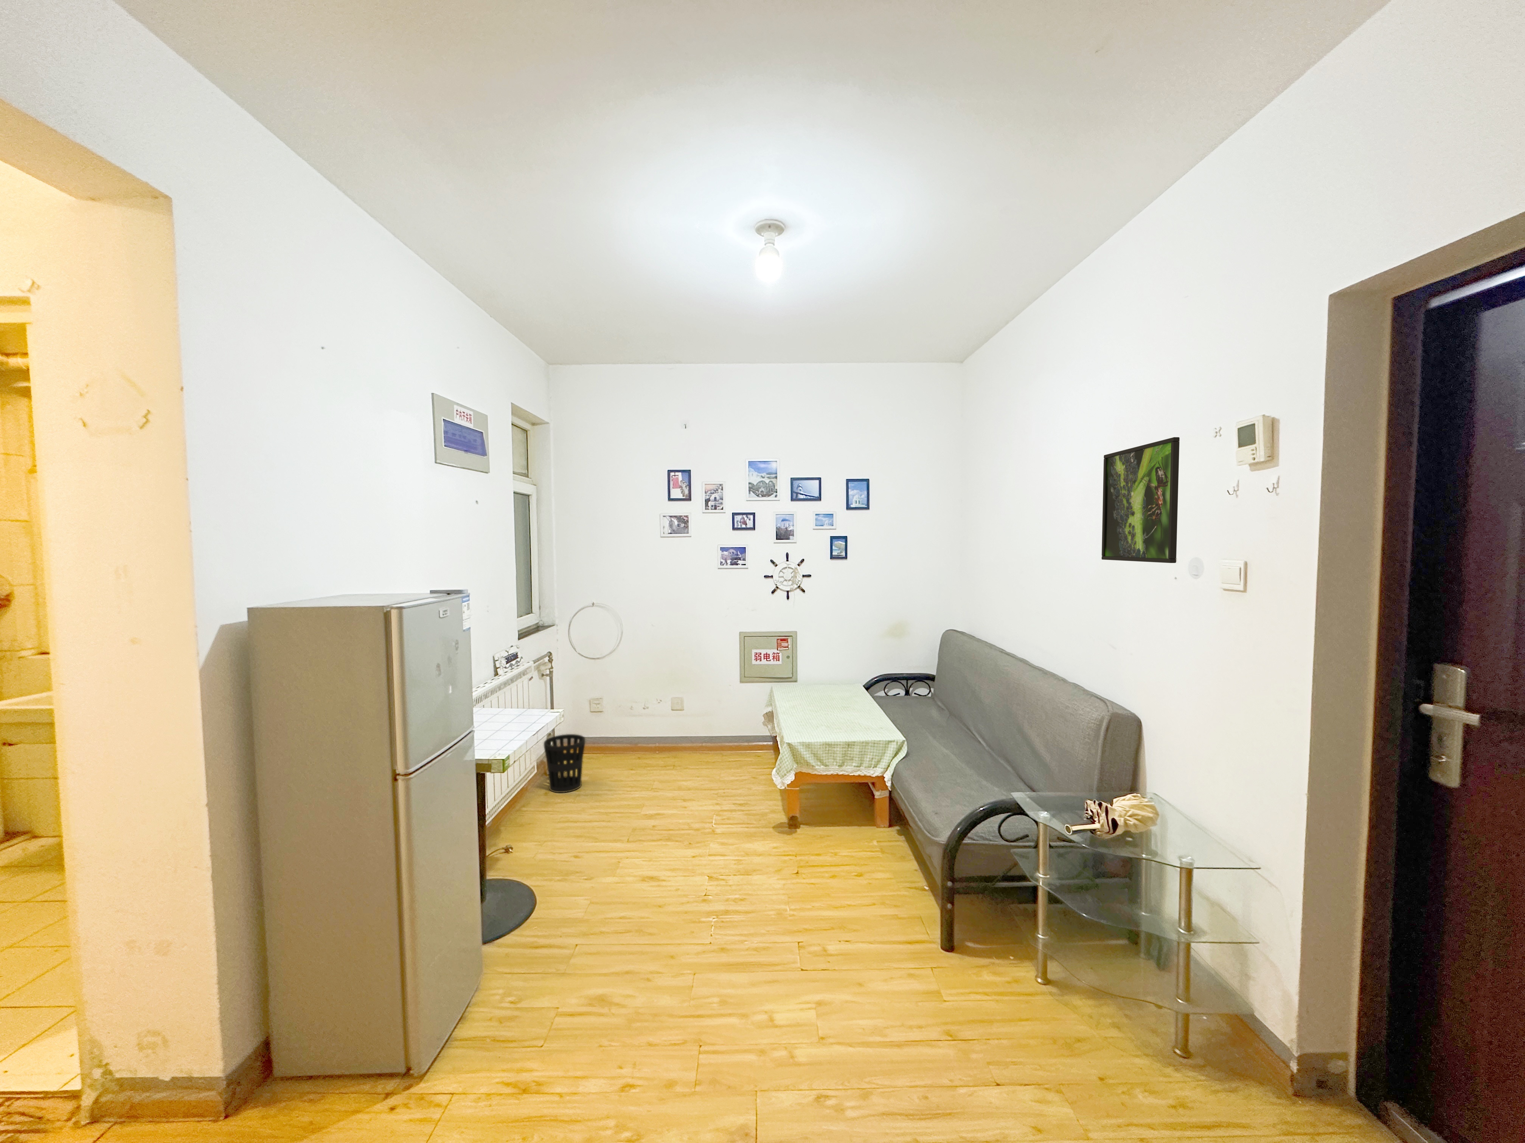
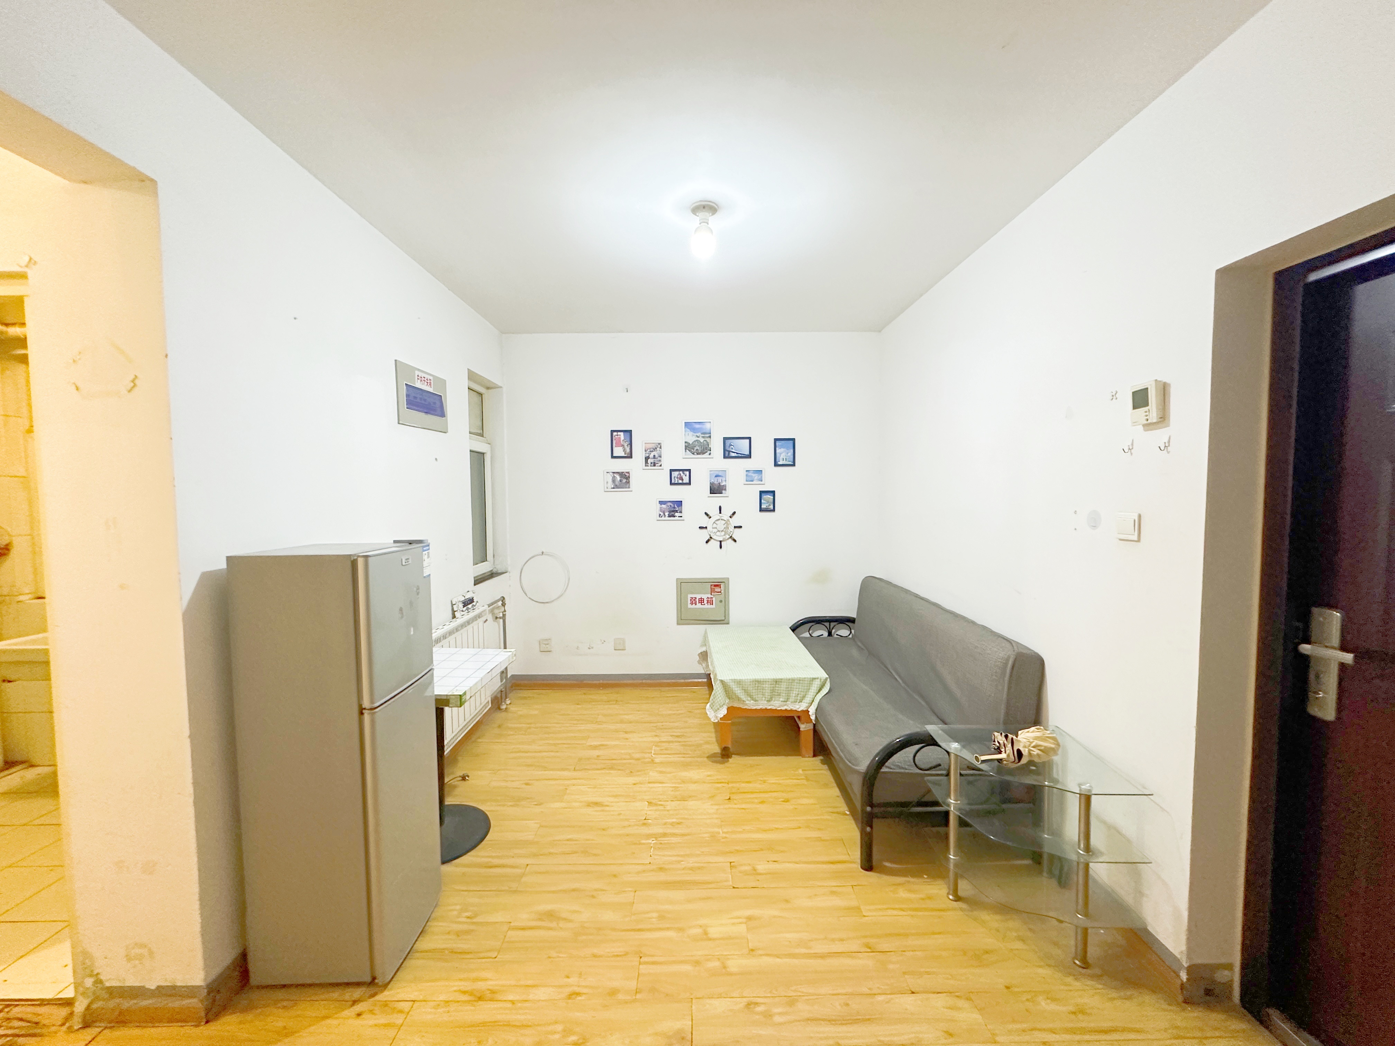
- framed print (1137, 504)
- wastebasket (566, 764)
